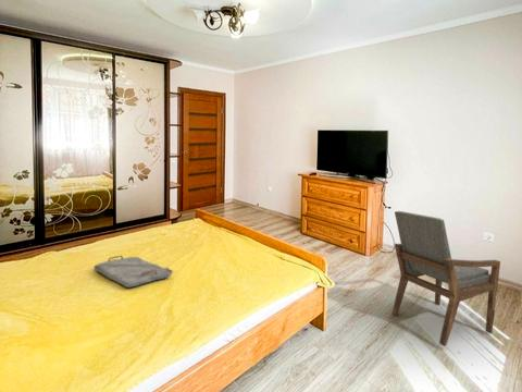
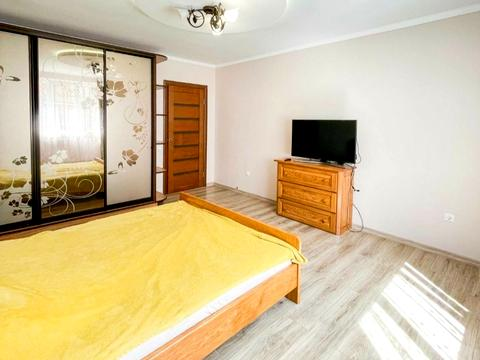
- serving tray (136, 267)
- armchair (440, 269)
